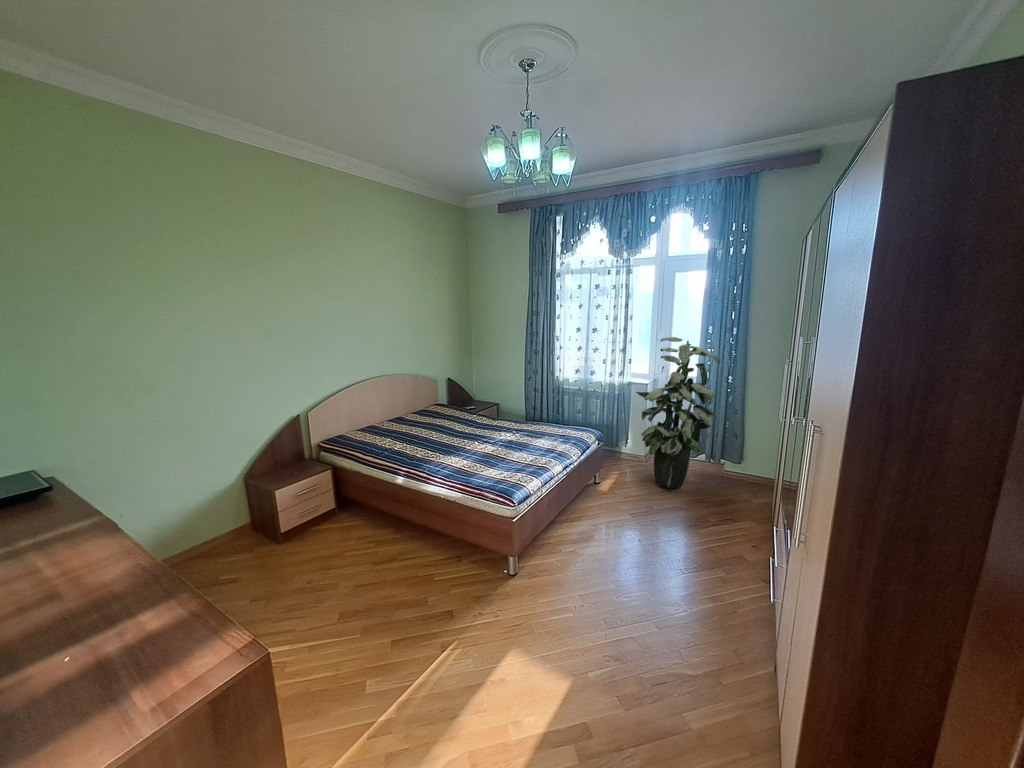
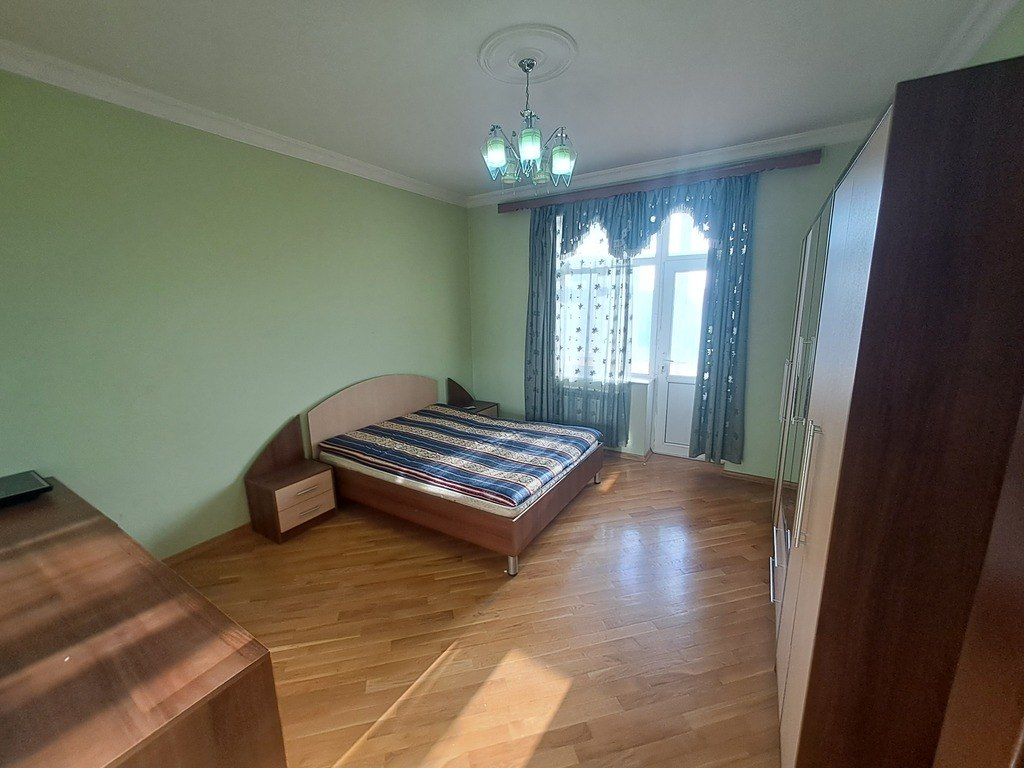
- indoor plant (673, 412)
